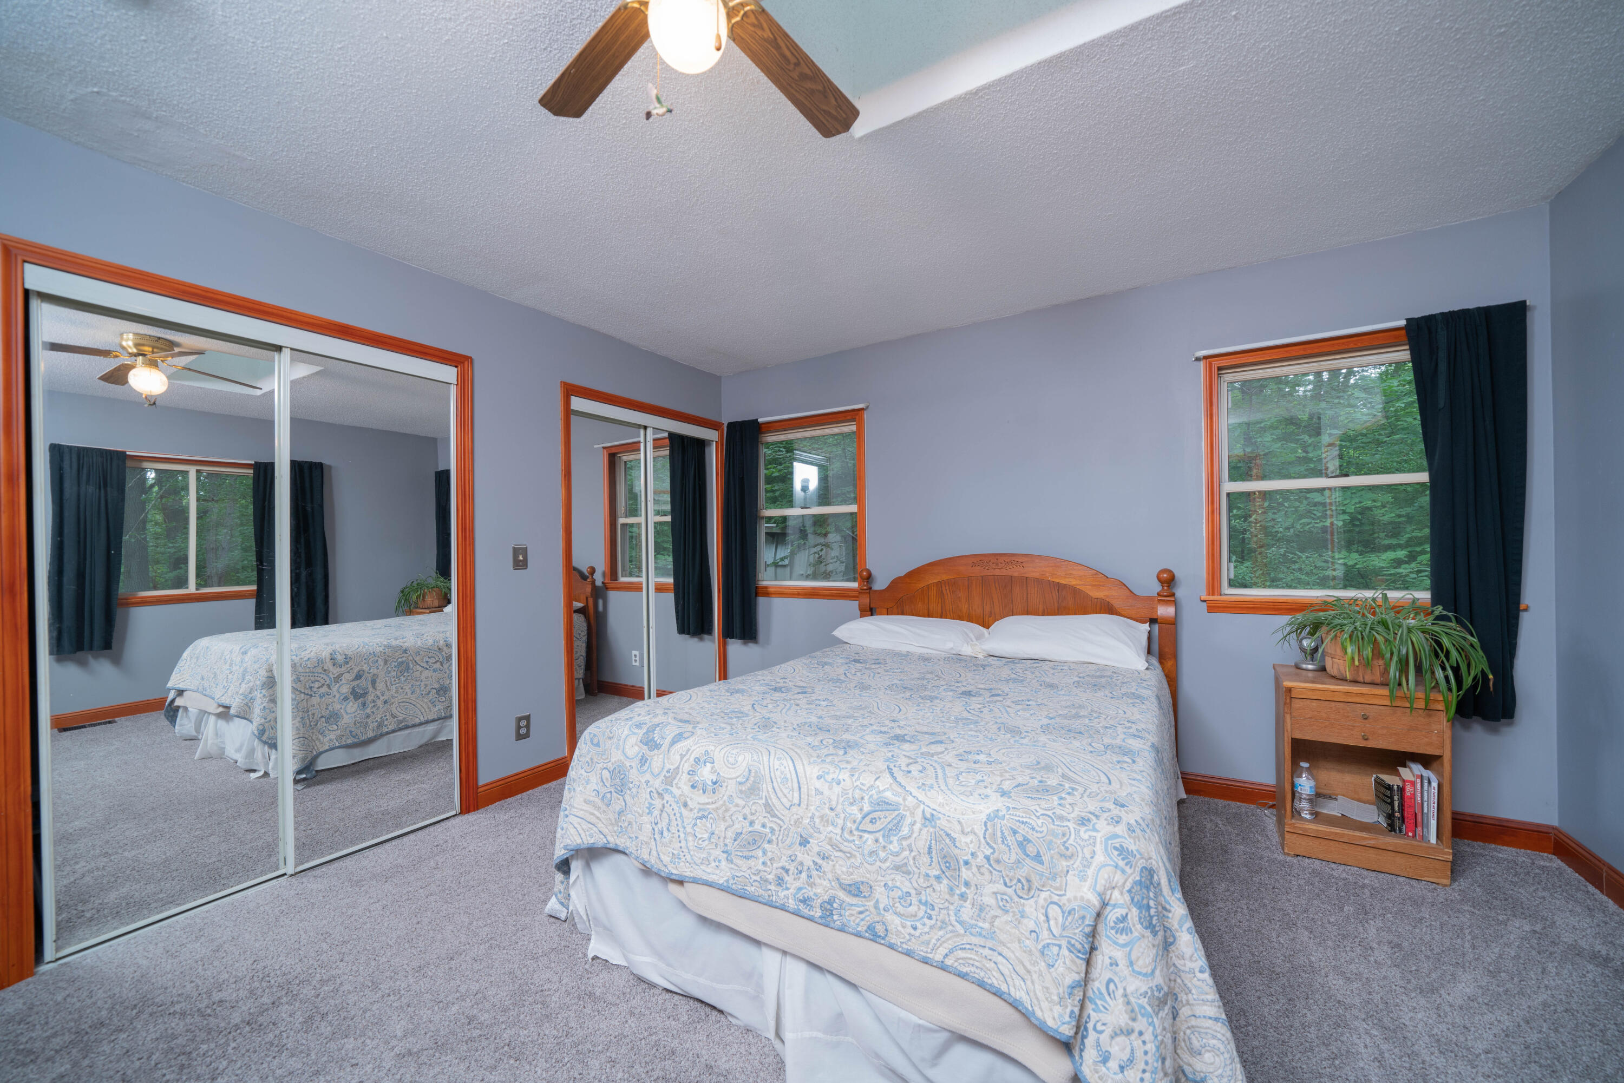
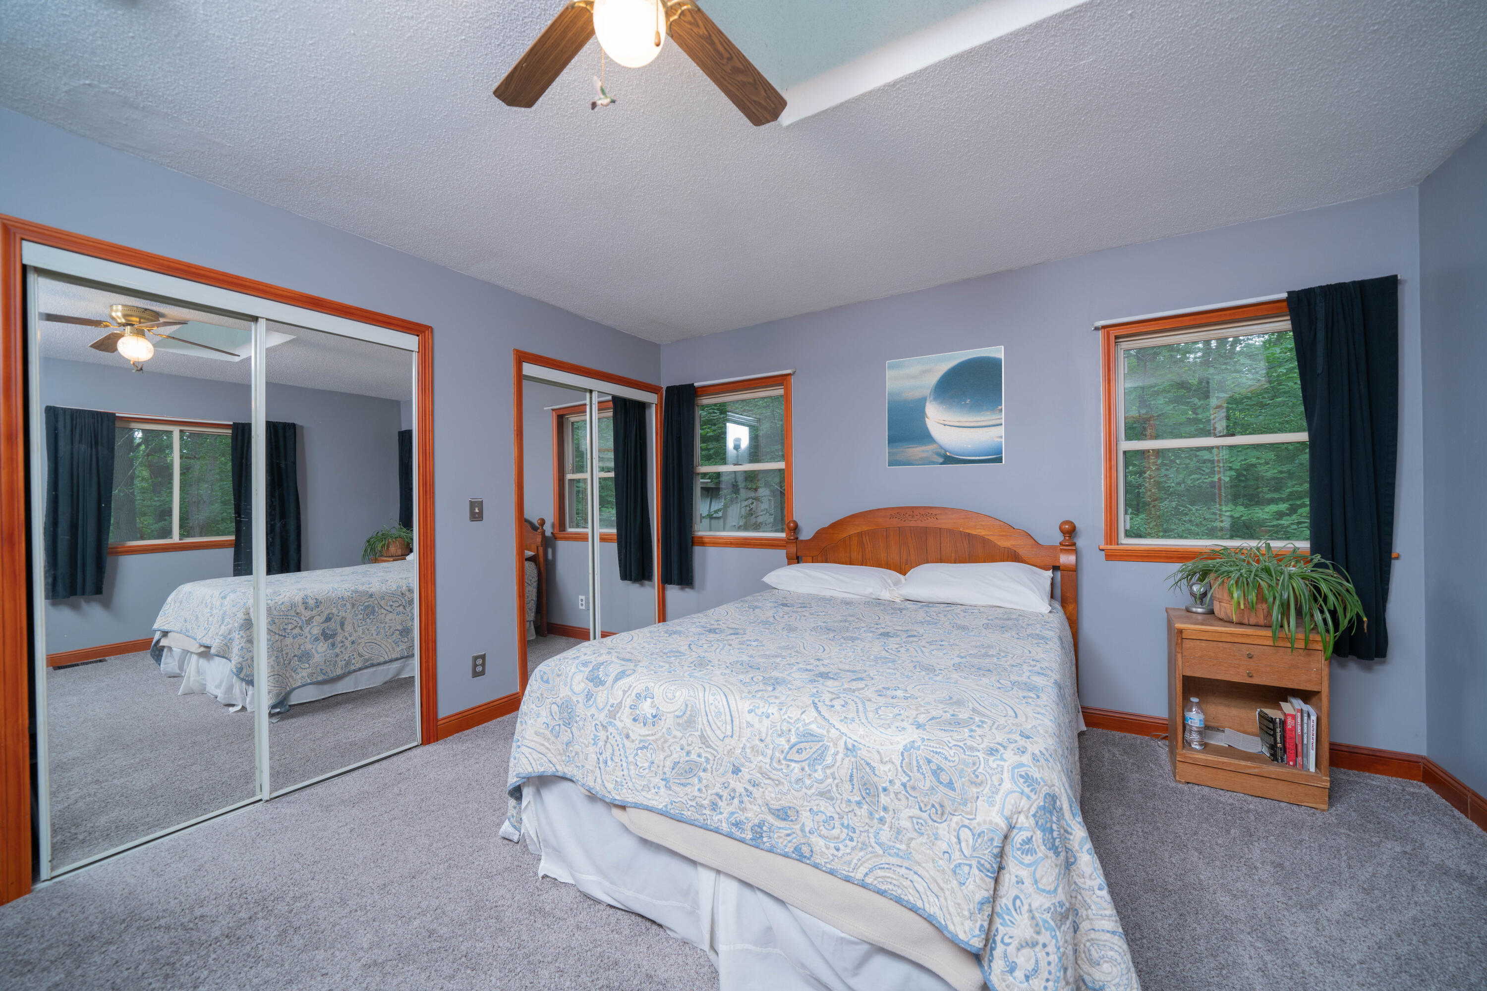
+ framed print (943, 410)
